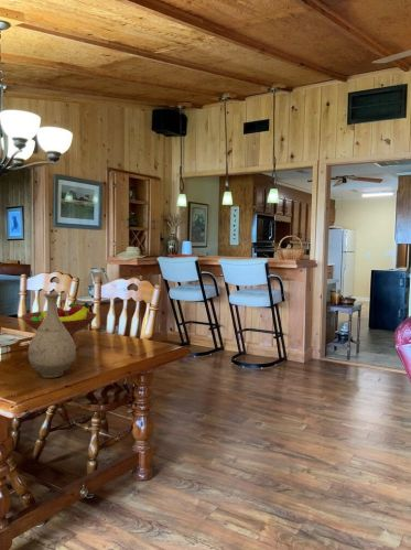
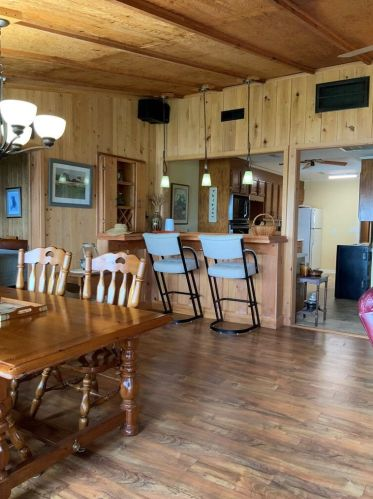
- fruit bowl (62, 323)
- vase (52, 334)
